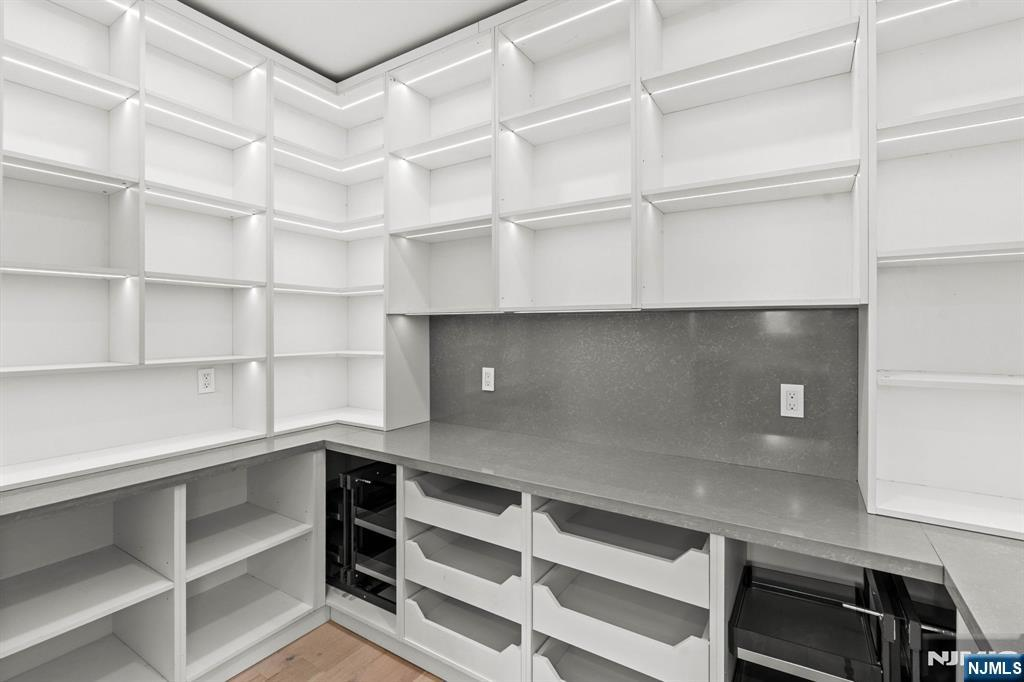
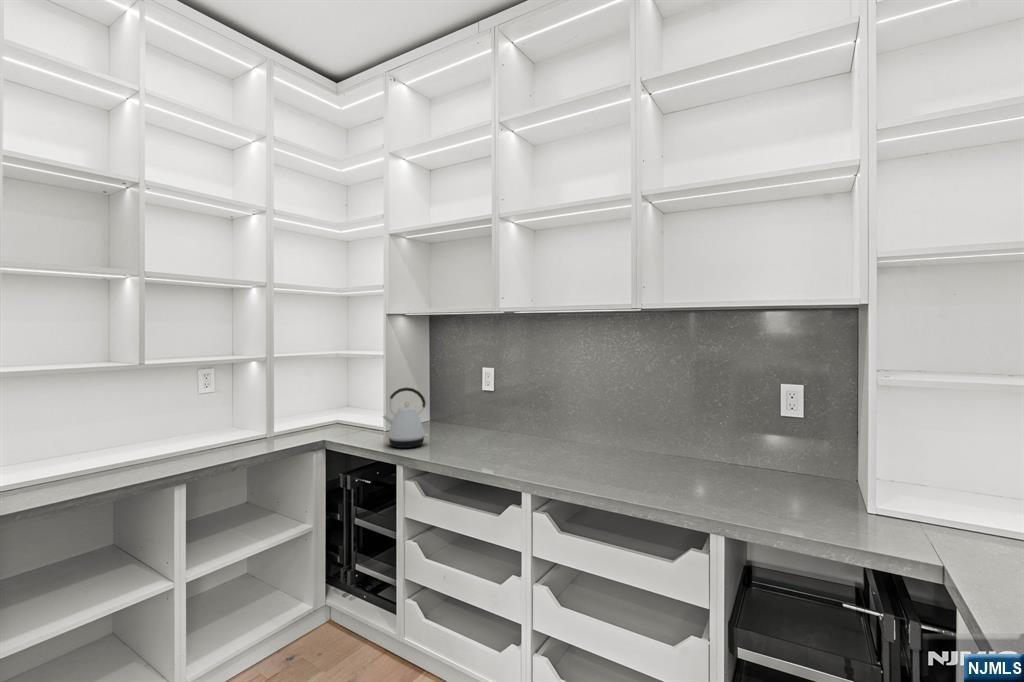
+ kettle (405, 416)
